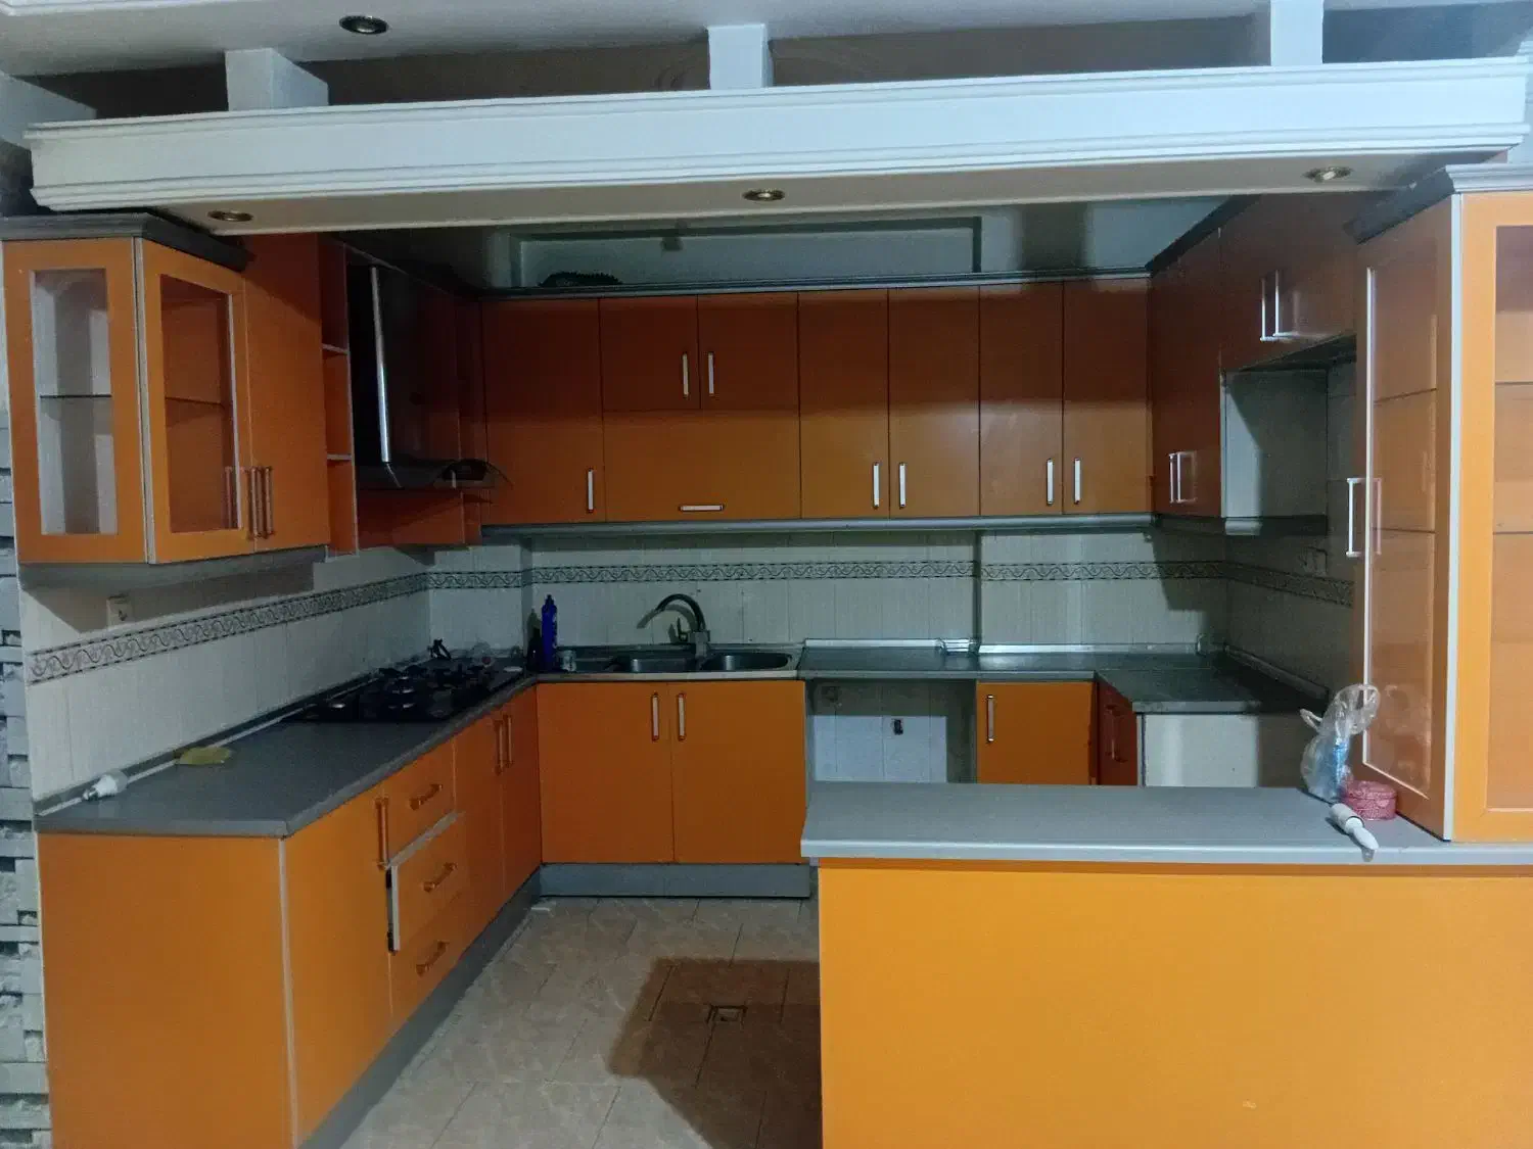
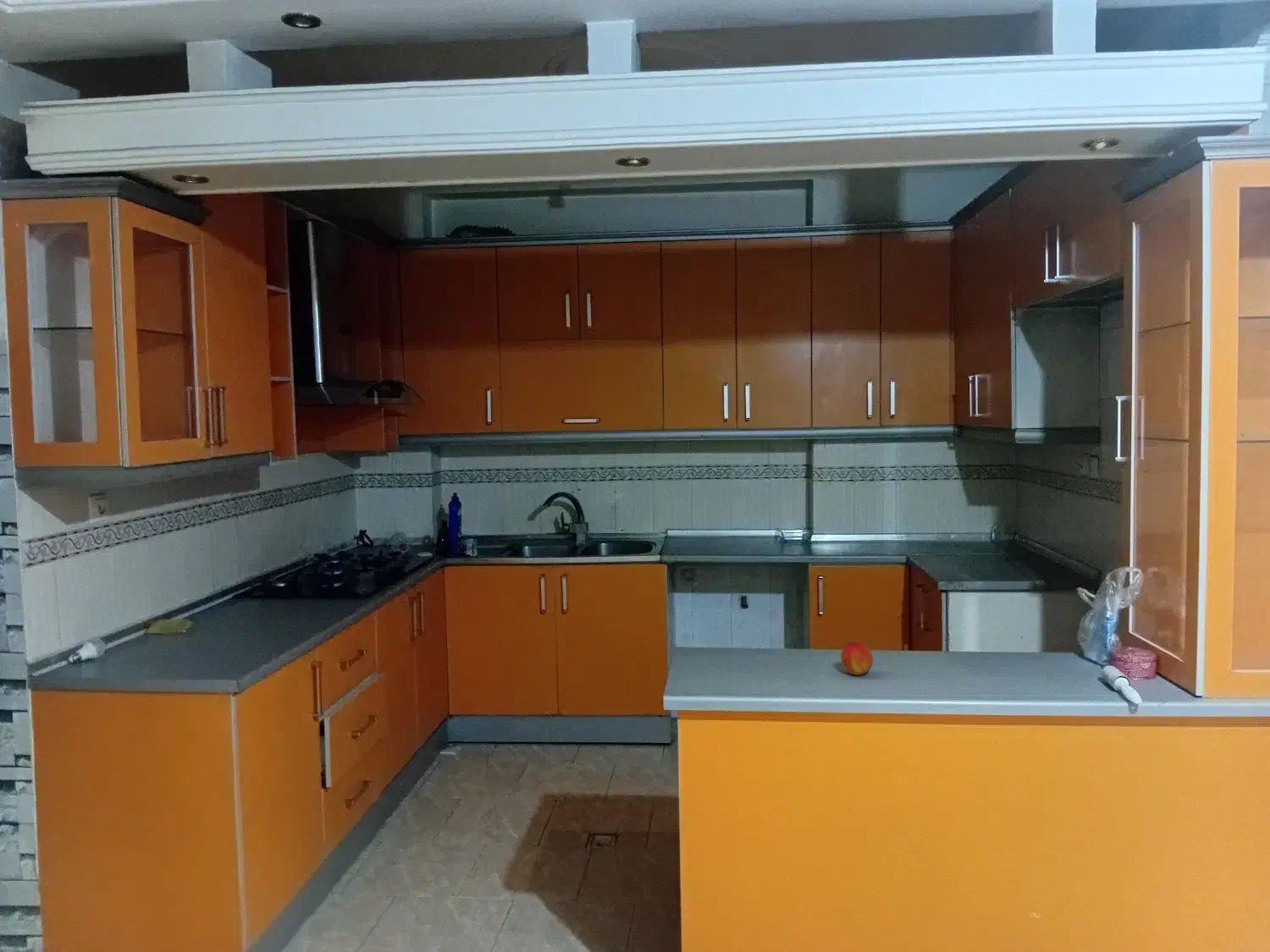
+ peach (856, 658)
